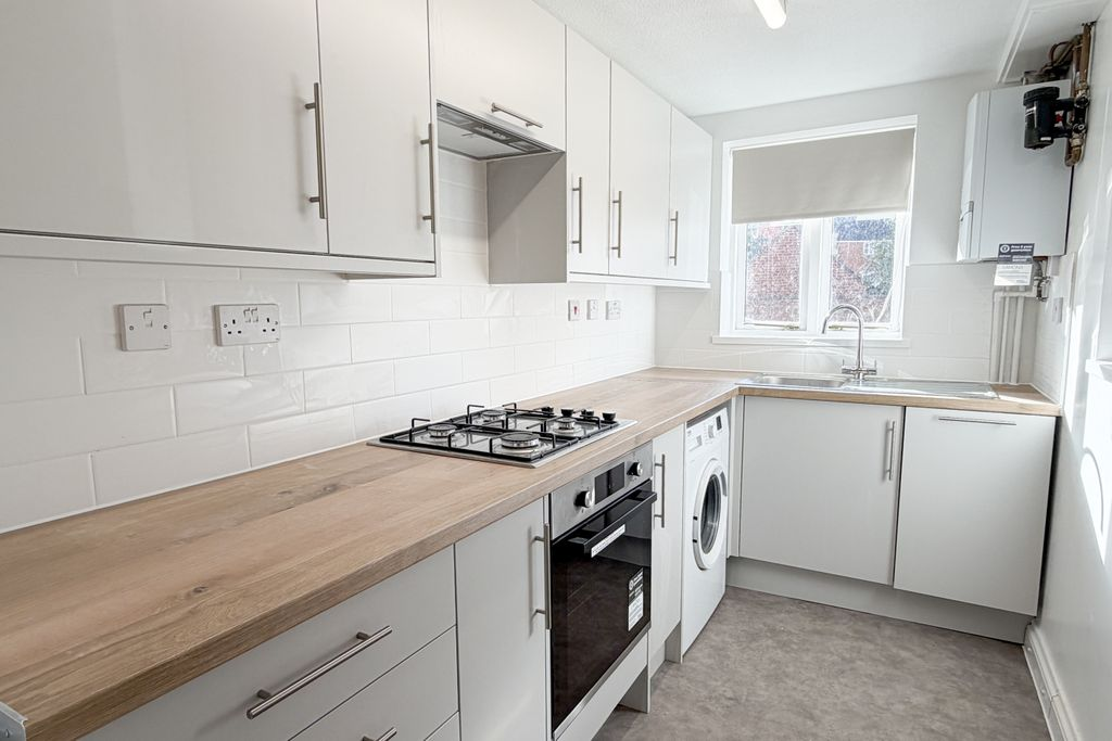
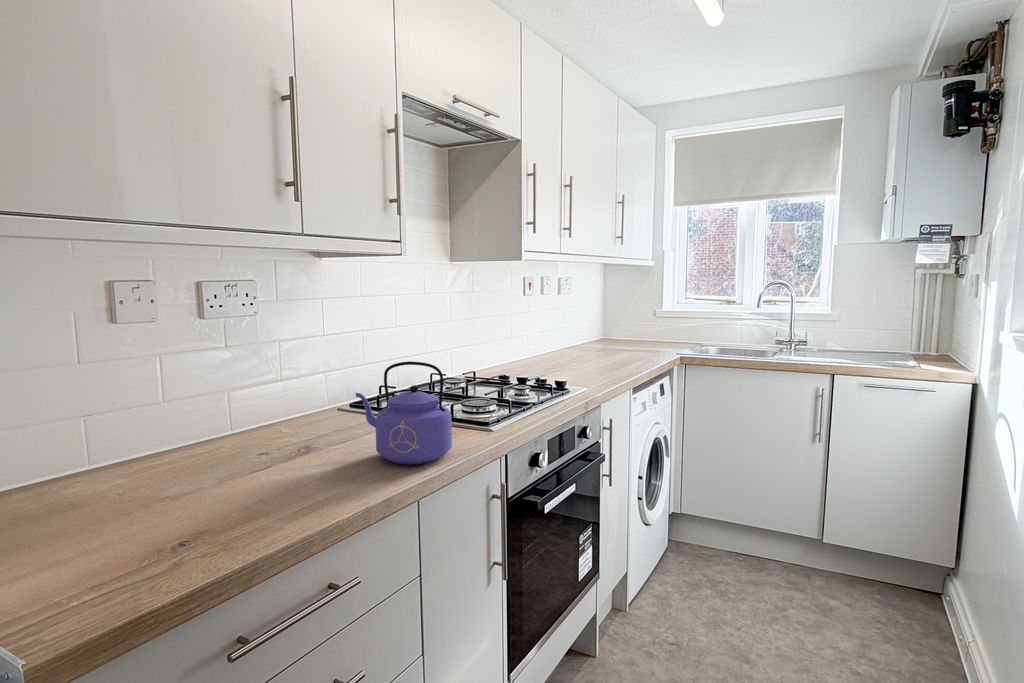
+ kettle (402, 408)
